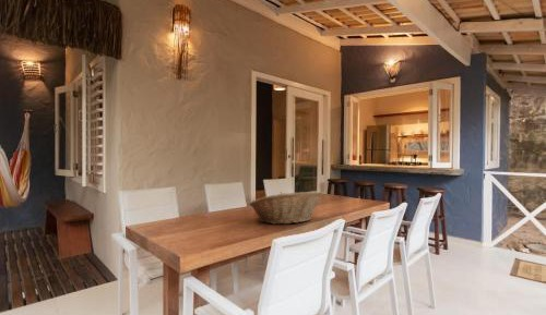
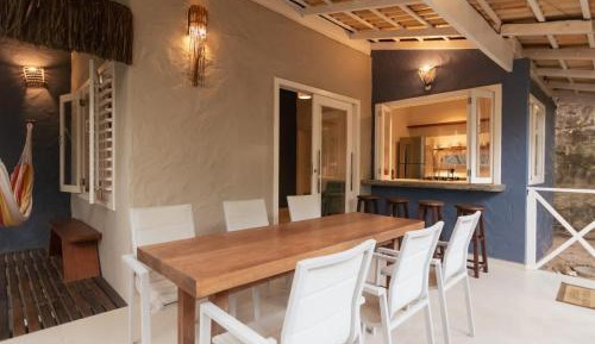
- fruit basket (286, 204)
